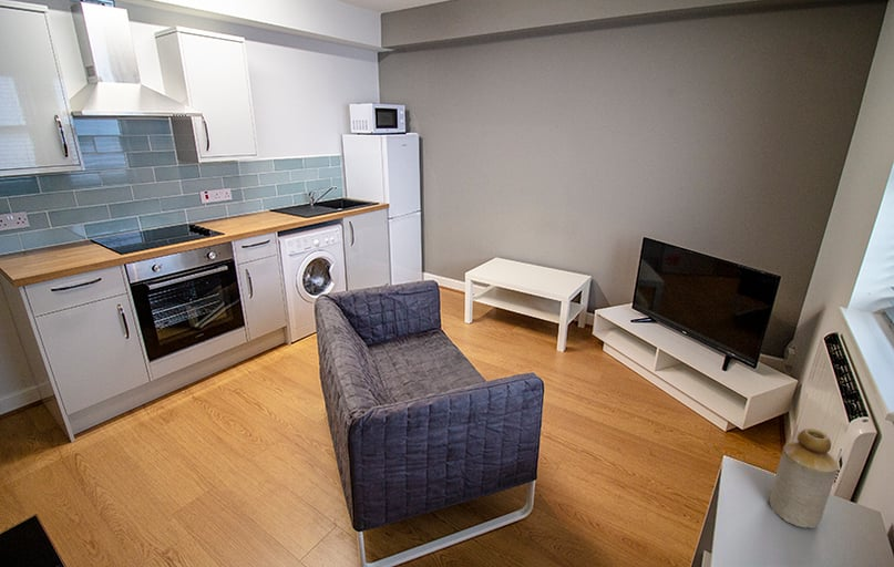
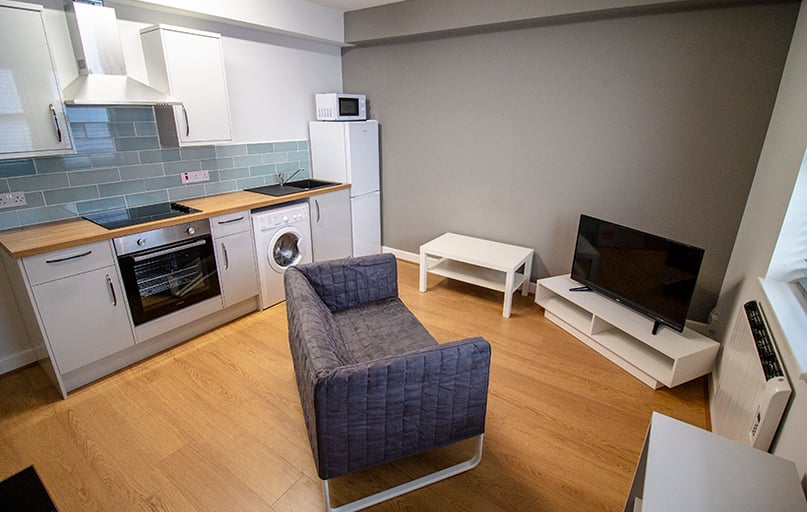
- bottle (804, 473)
